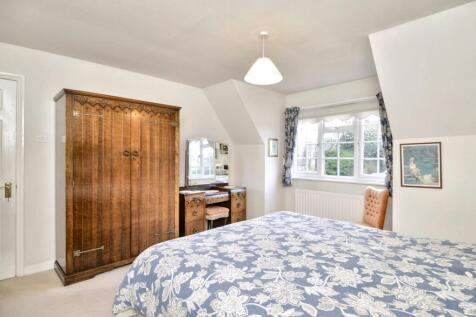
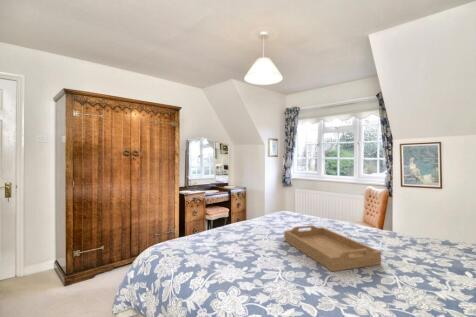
+ serving tray (326, 243)
